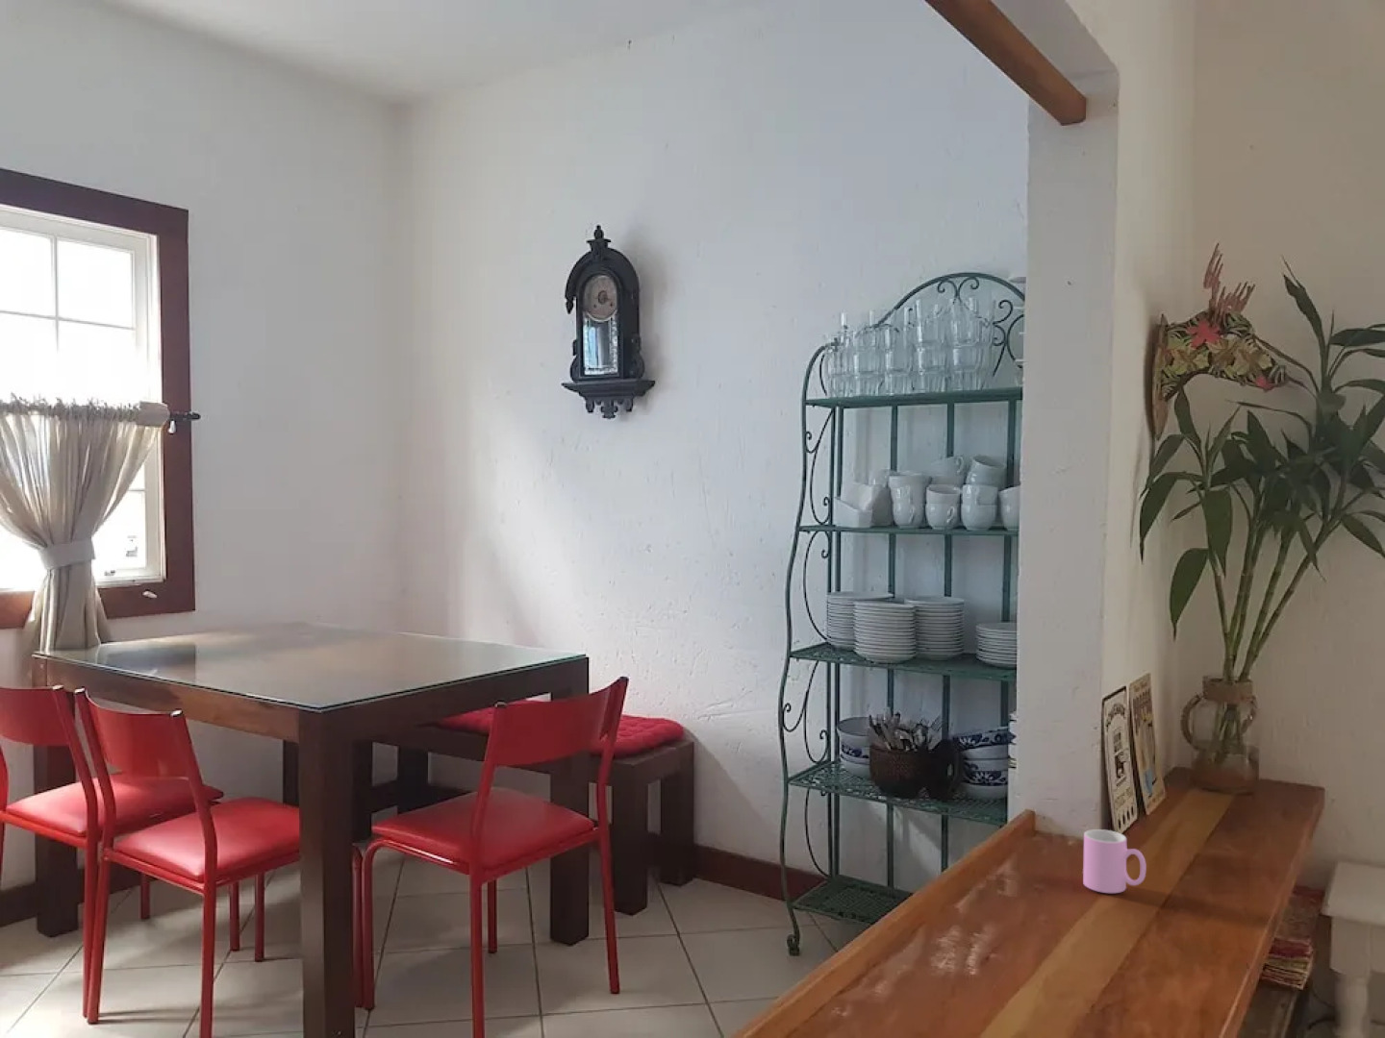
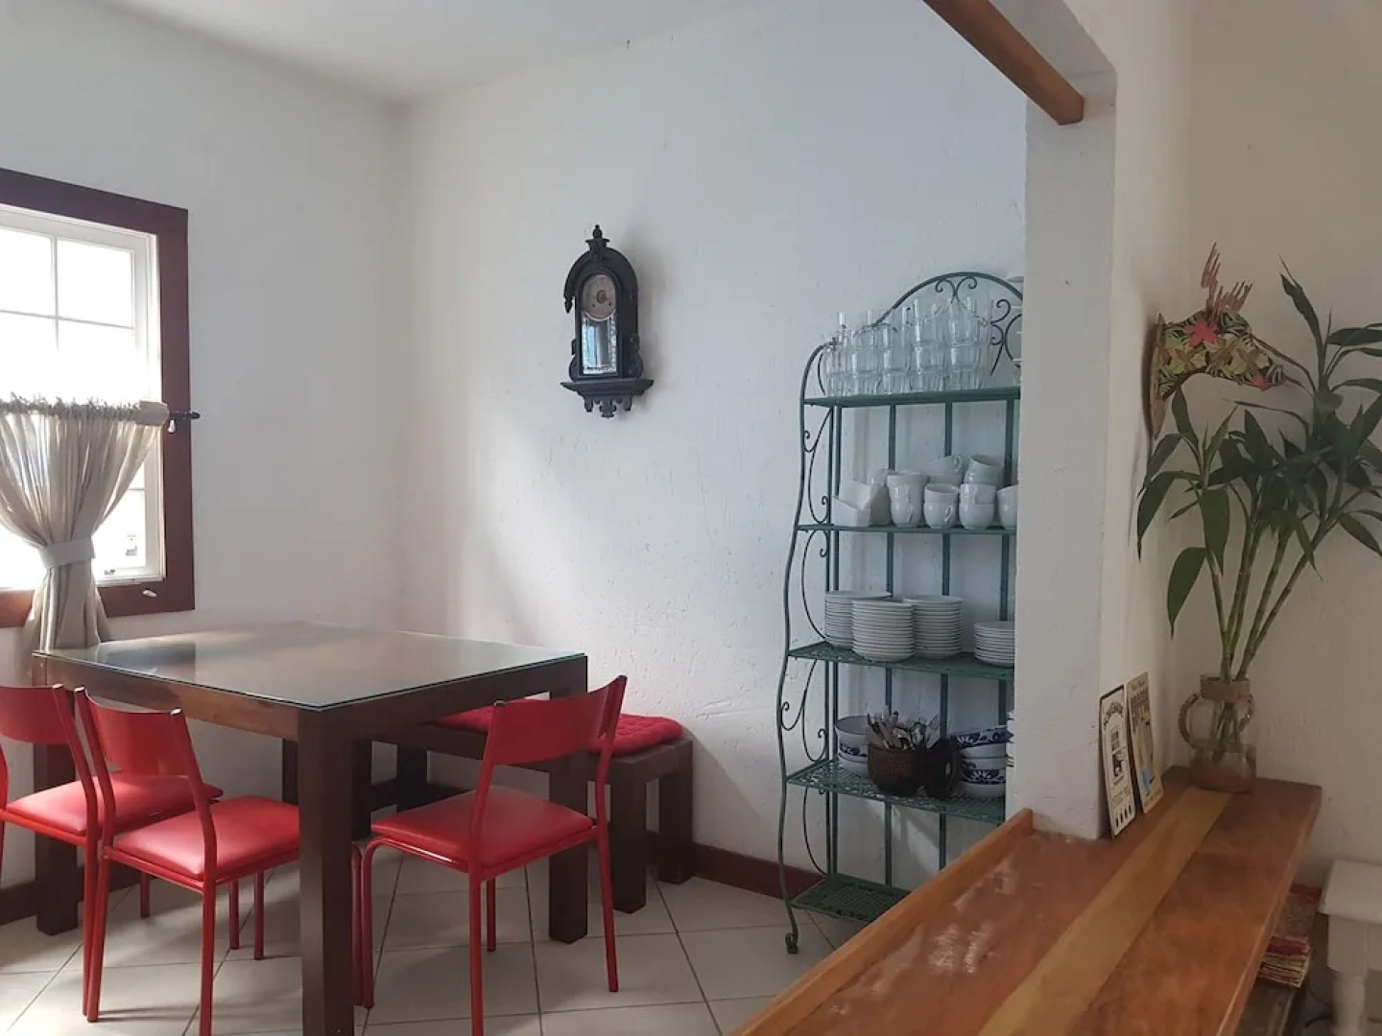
- cup (1113, 864)
